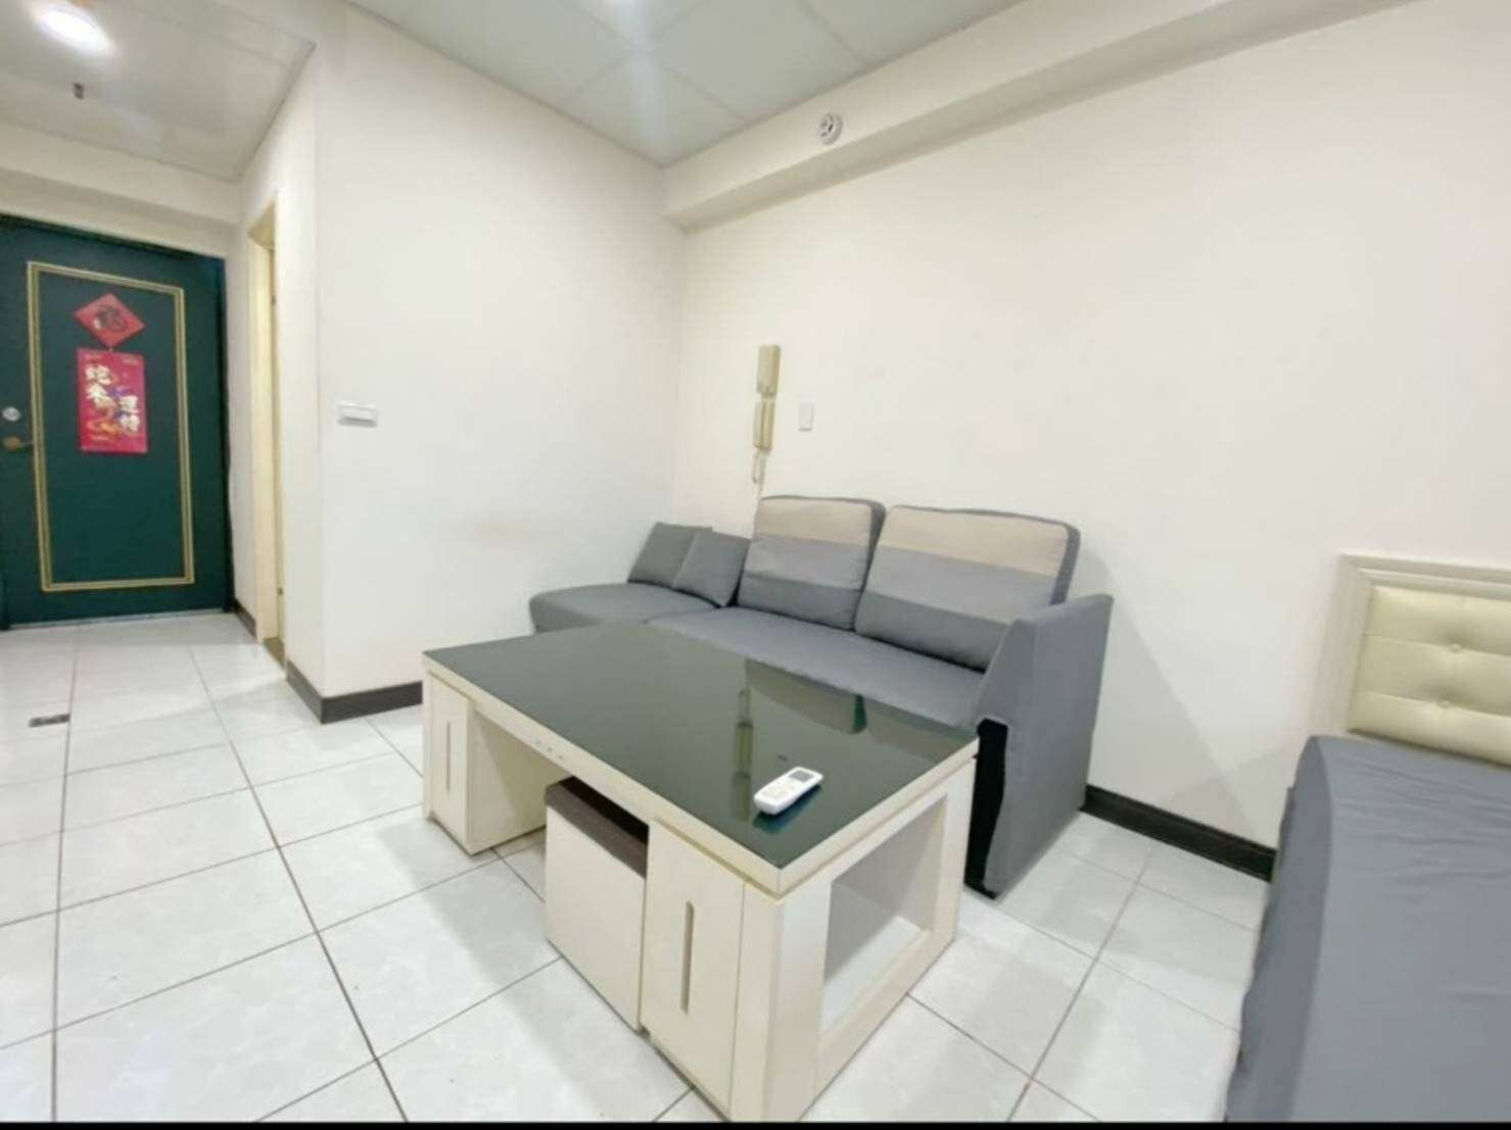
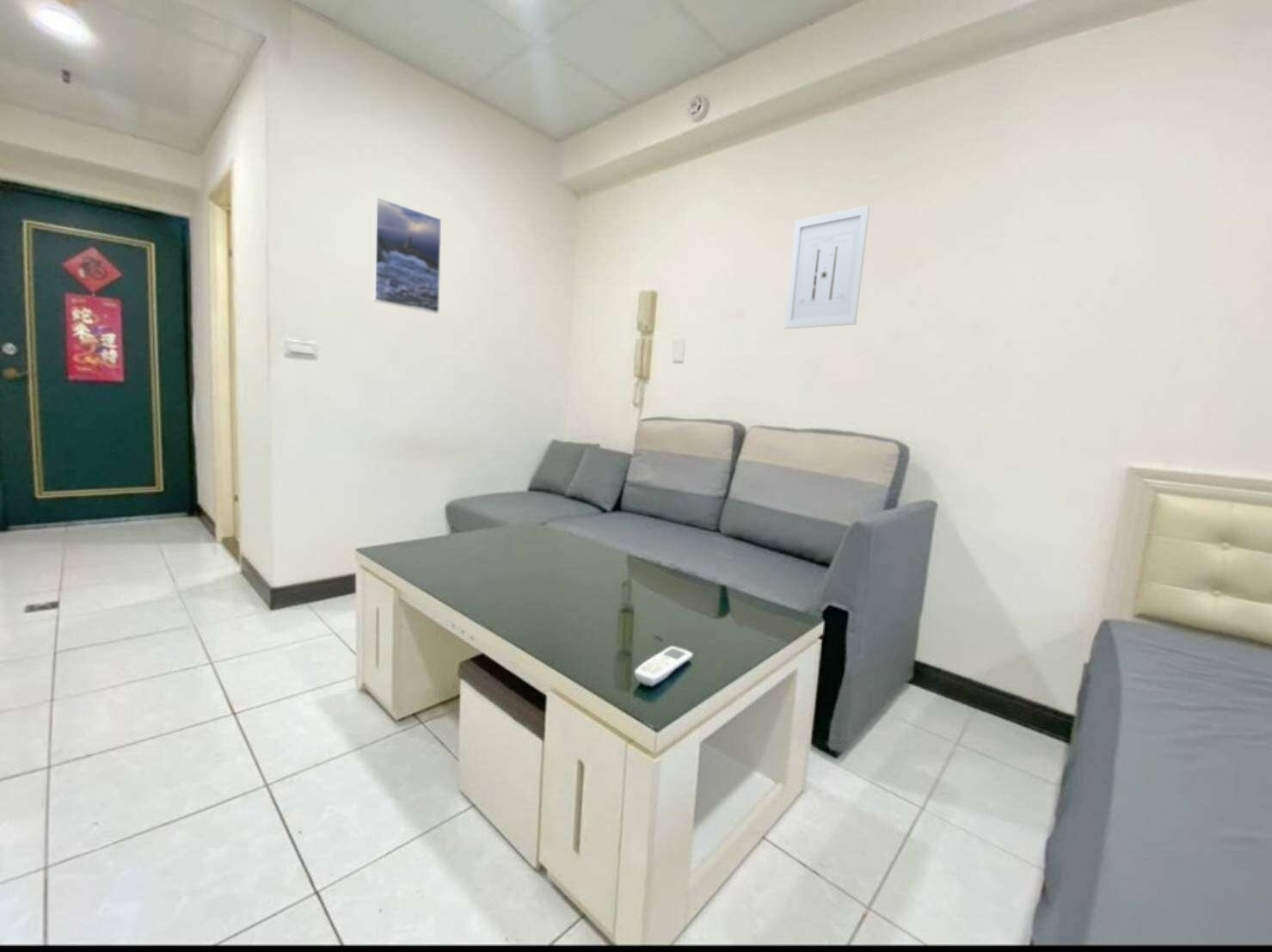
+ wall art (824, 271)
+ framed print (408, 258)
